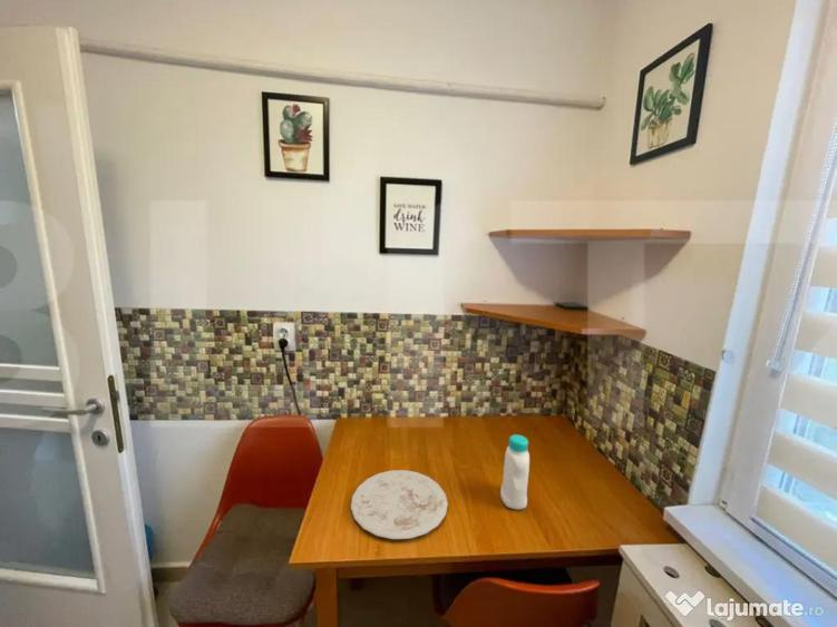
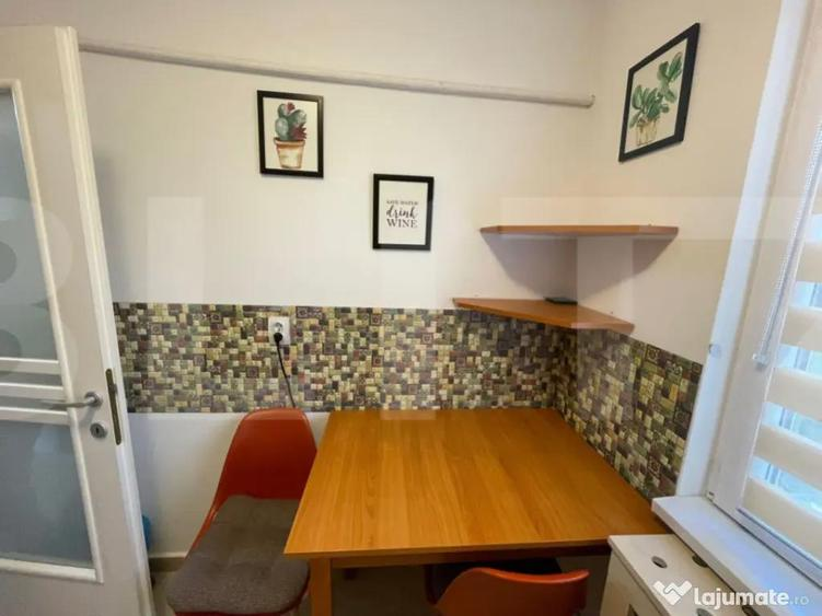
- plate (399, 501)
- bottle (516, 469)
